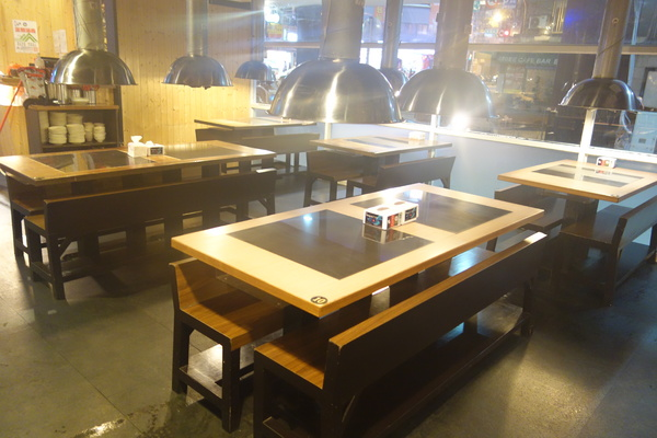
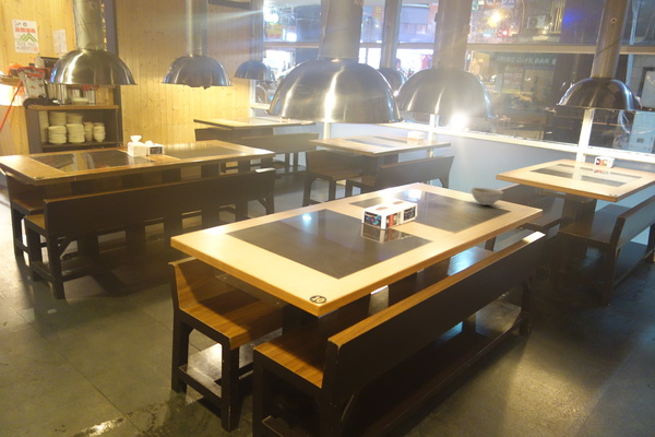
+ bowl (486, 197)
